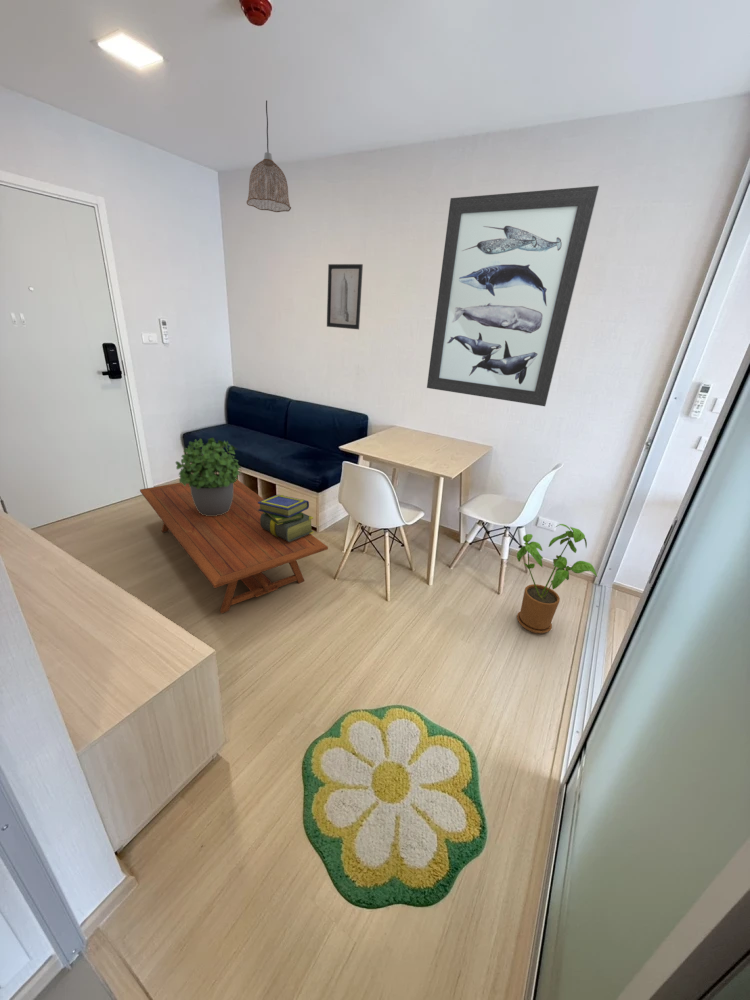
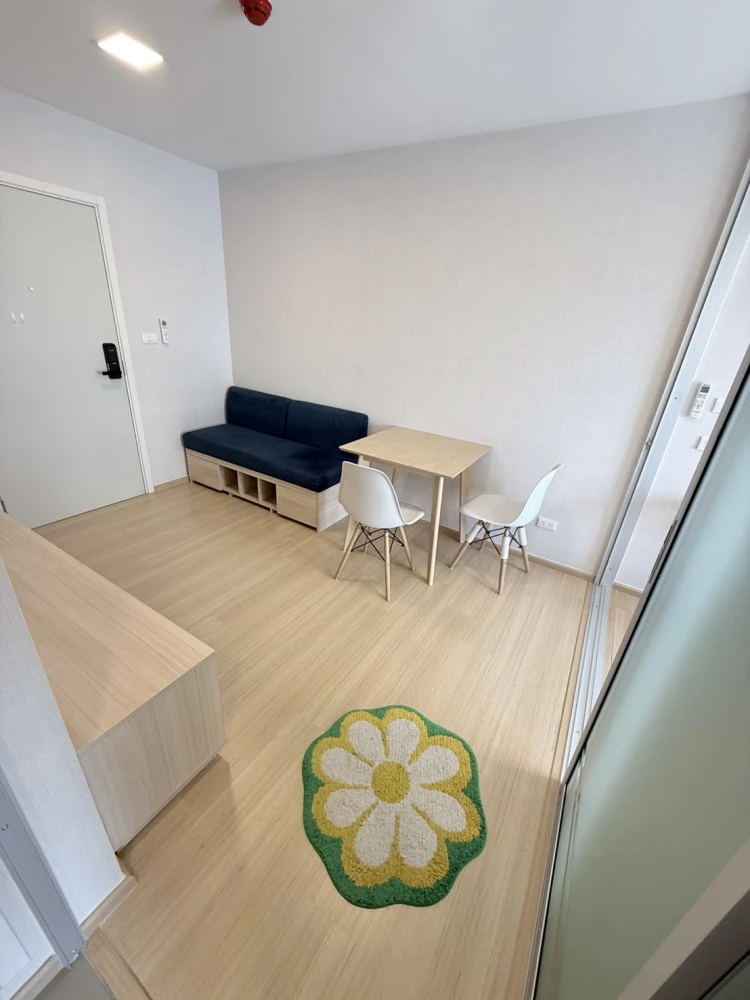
- stack of books (284, 515)
- wall art (343, 297)
- pendant lamp (267, 155)
- coffee table (225, 535)
- wall art (498, 303)
- potted plant (210, 475)
- house plant (552, 581)
